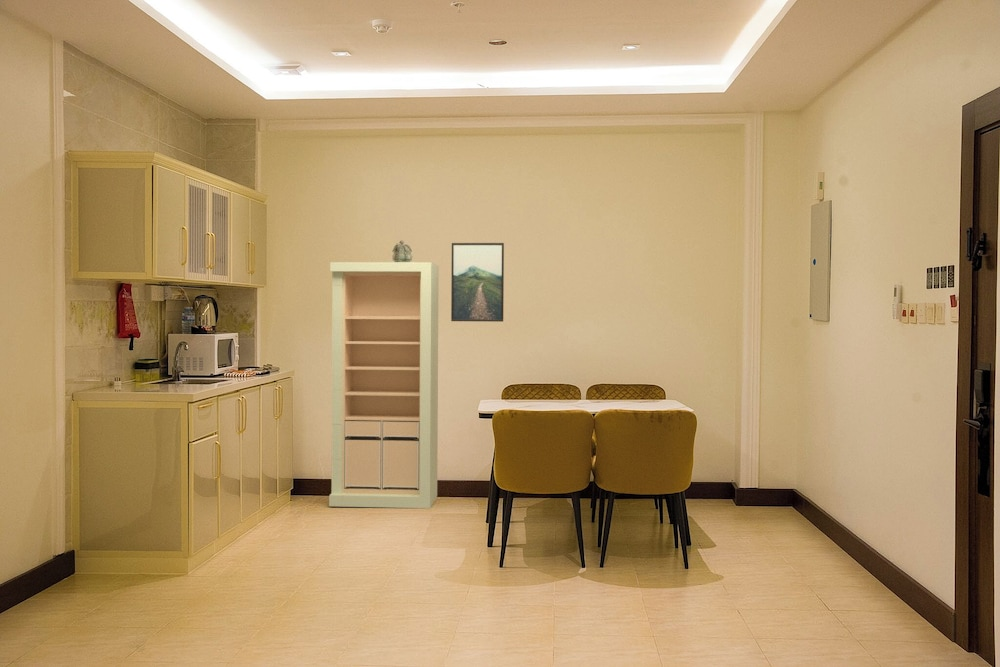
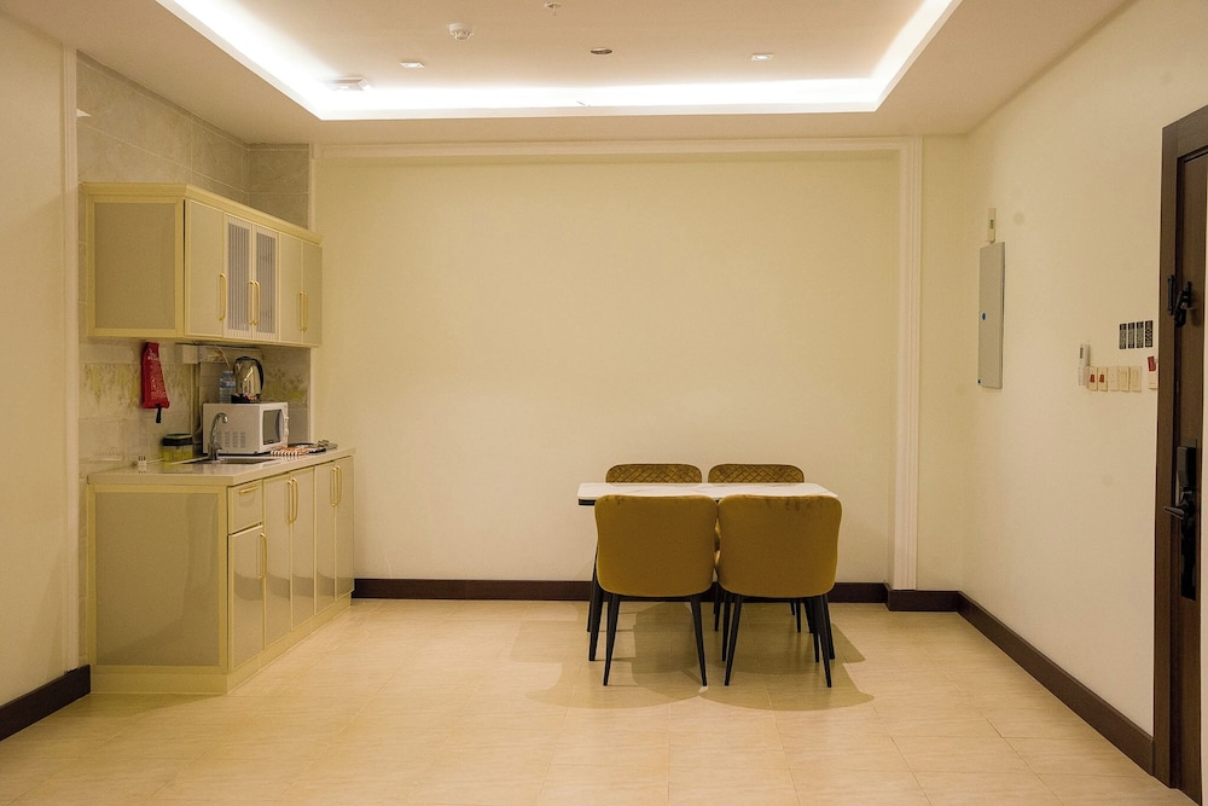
- storage cabinet (385, 382)
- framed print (477, 282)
- decorative box (402, 252)
